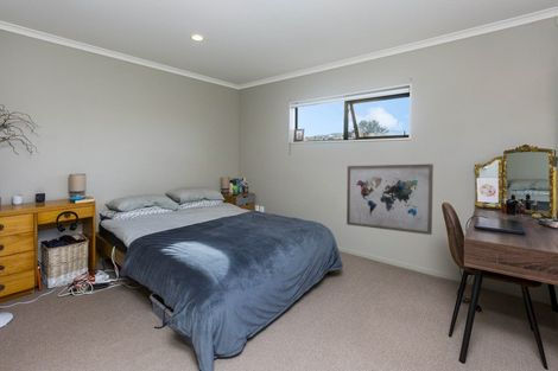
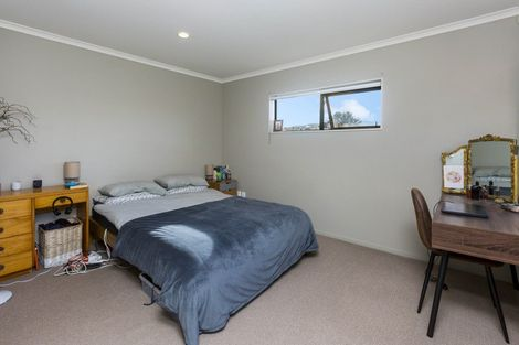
- wall art (386, 197)
